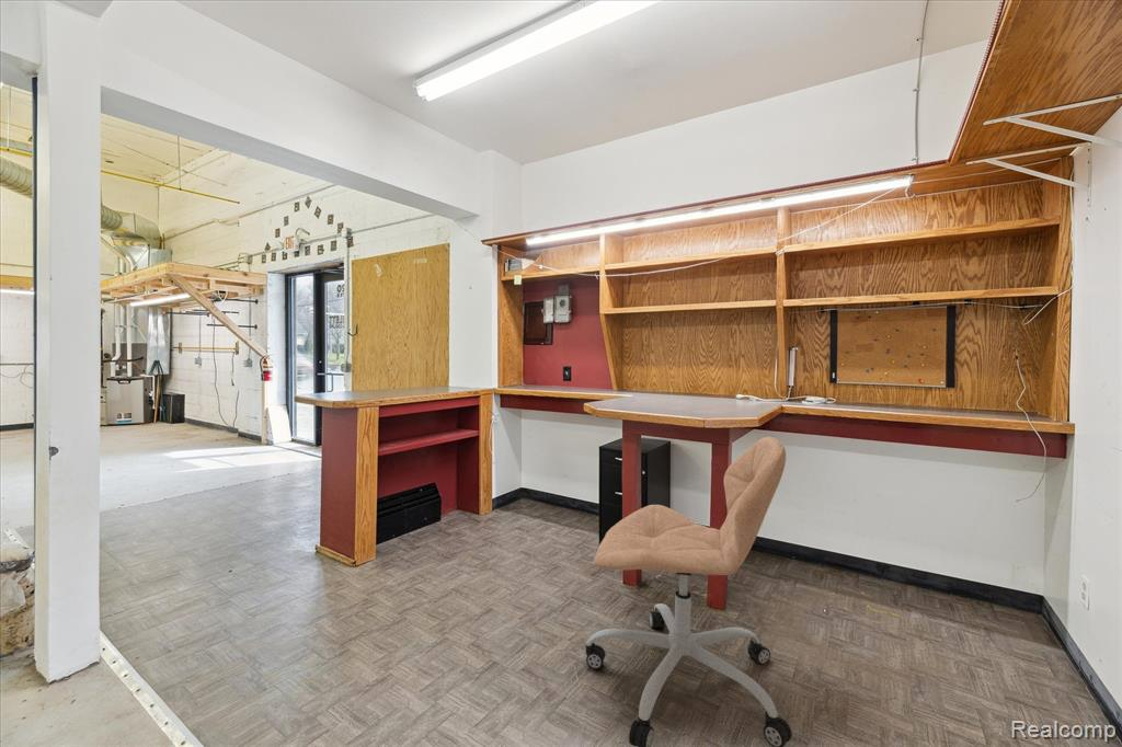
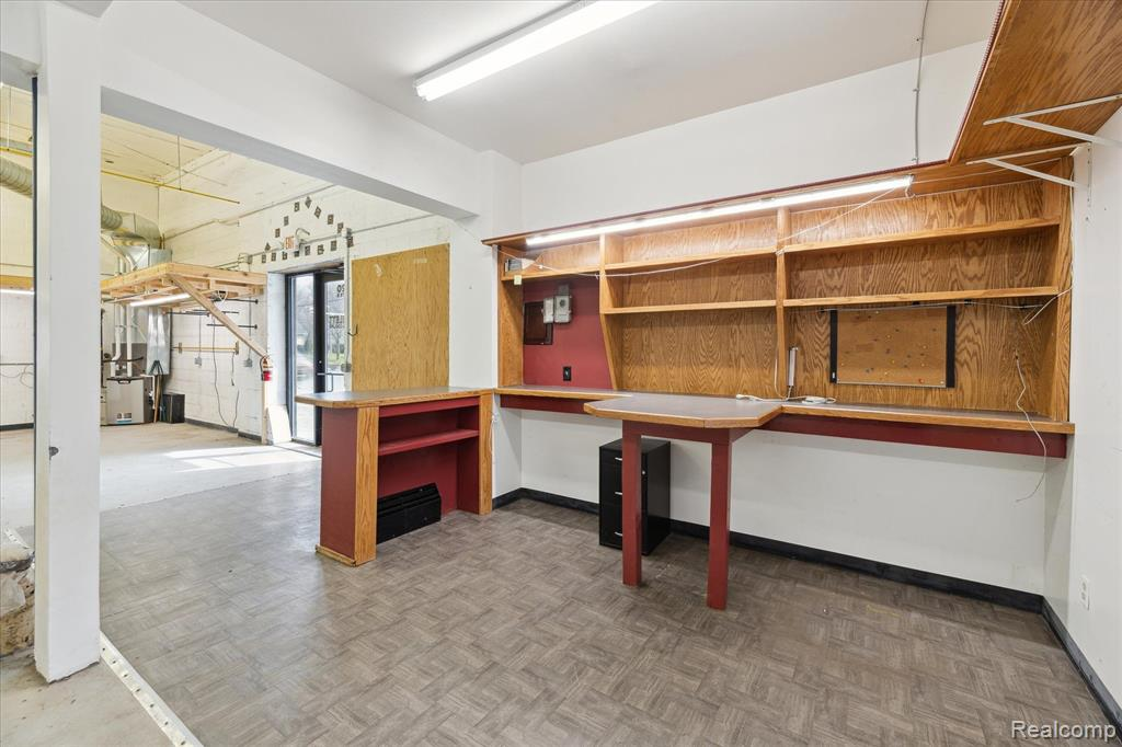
- office chair (680, 558)
